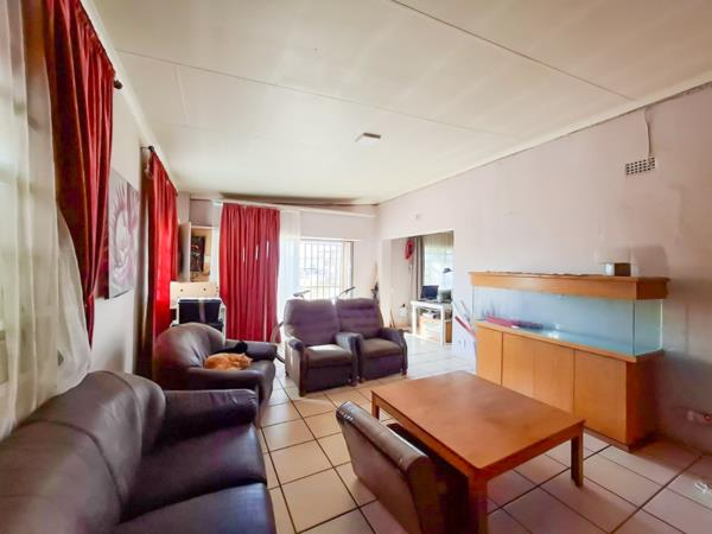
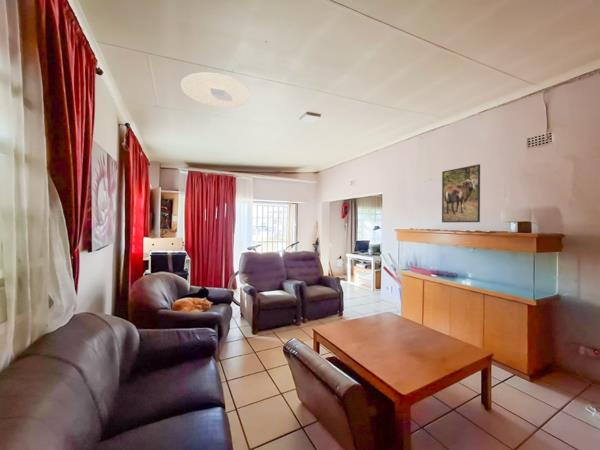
+ ceiling light (217, 89)
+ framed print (459, 195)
